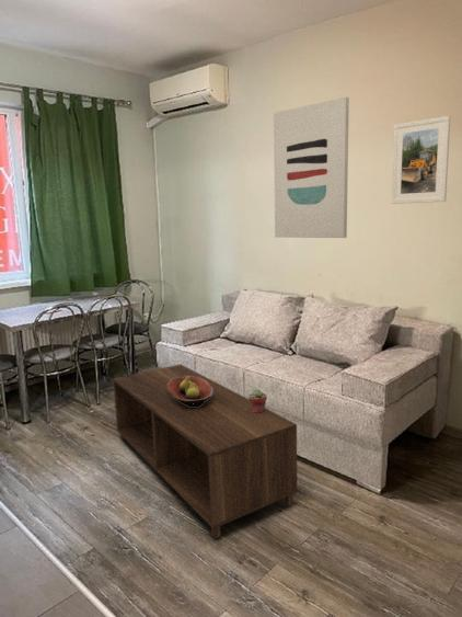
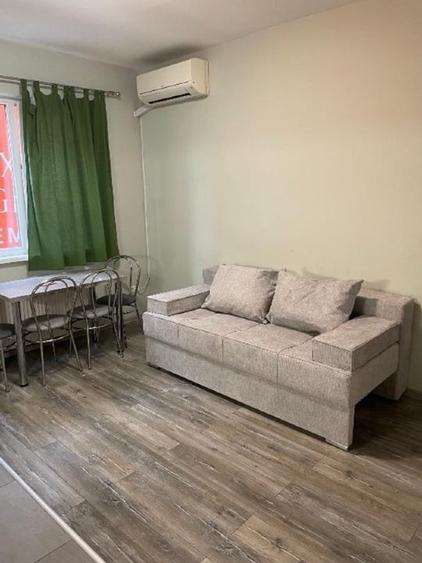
- fruit bowl (189, 388)
- wall art (309, 173)
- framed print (418, 162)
- coffee table (194, 433)
- potted succulent (257, 399)
